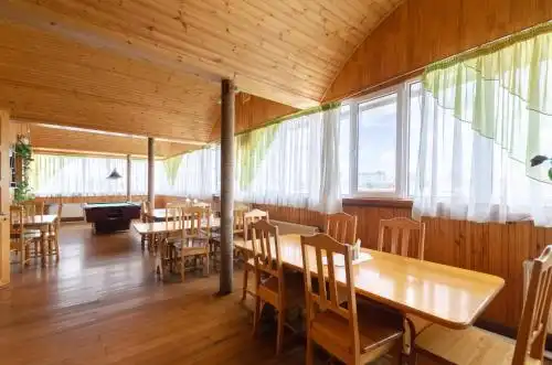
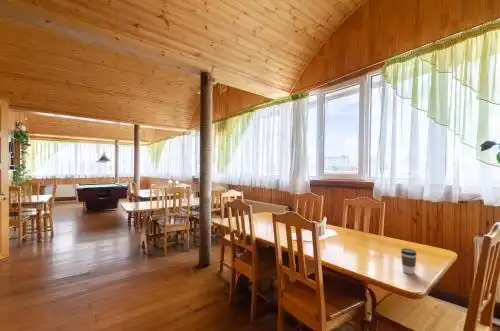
+ coffee cup (408, 261)
